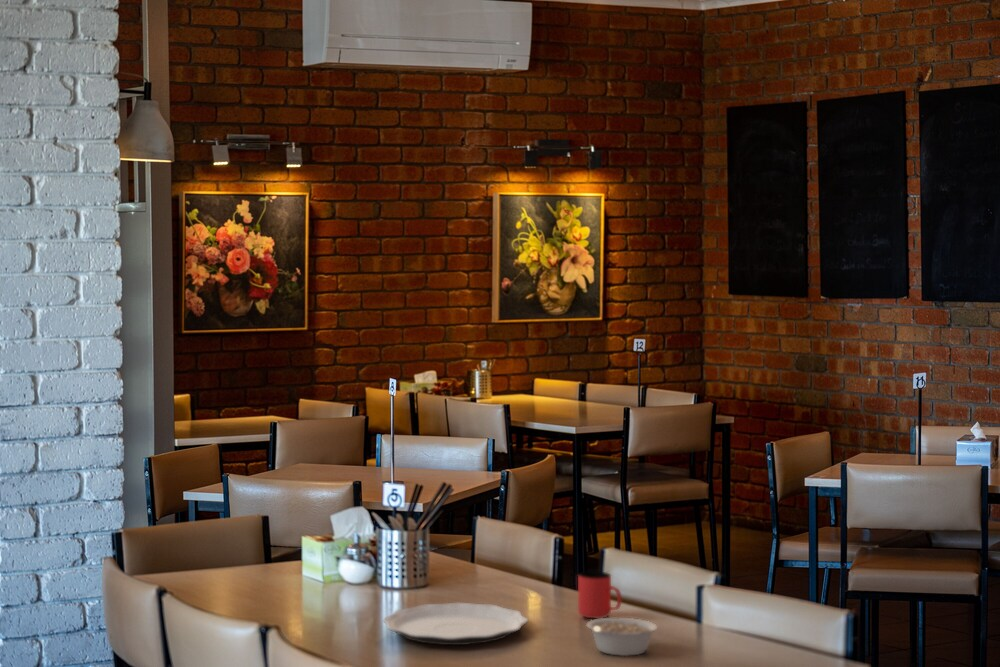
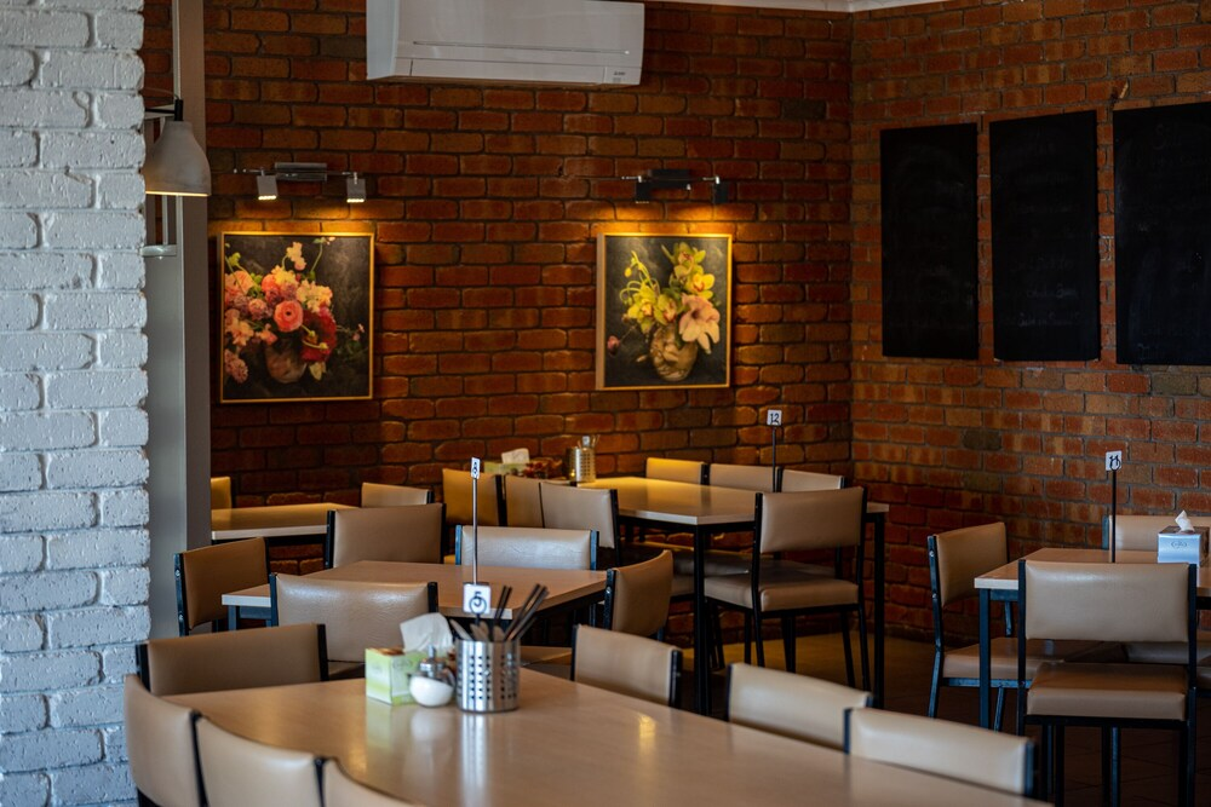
- cup (600, 596)
- plate (455, 624)
- legume (624, 635)
